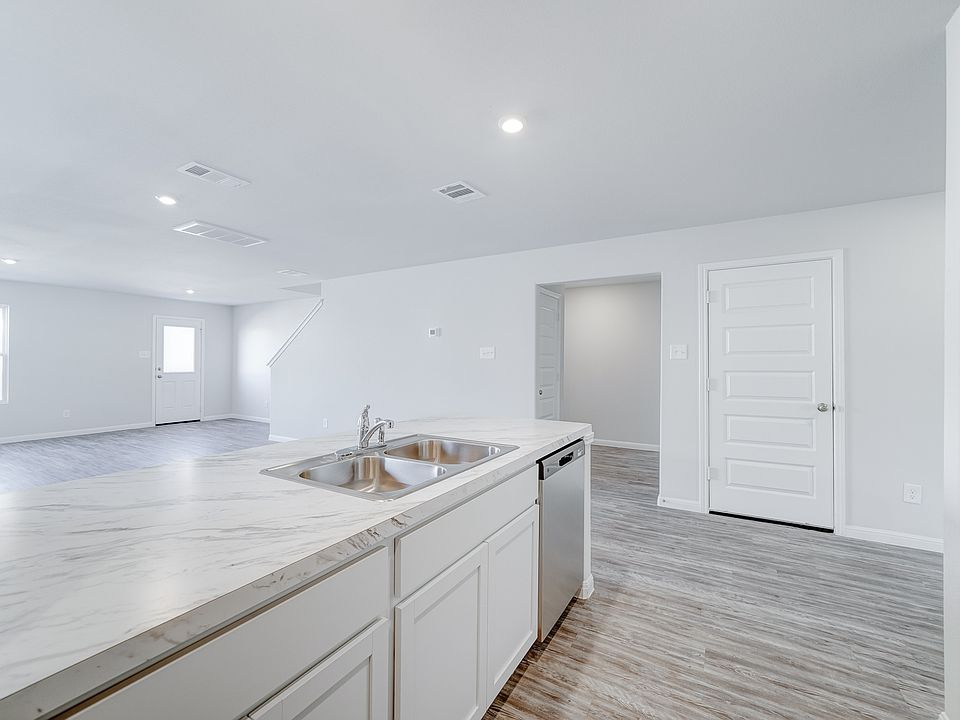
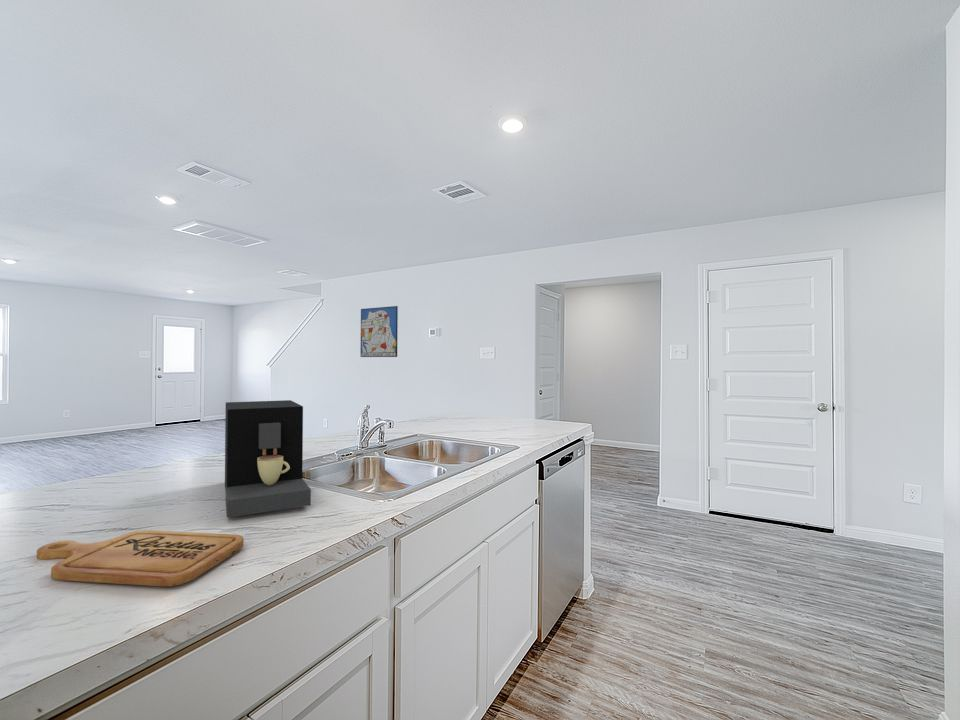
+ wall art (378, 332)
+ coffee maker (263, 450)
+ cutting board (130, 553)
